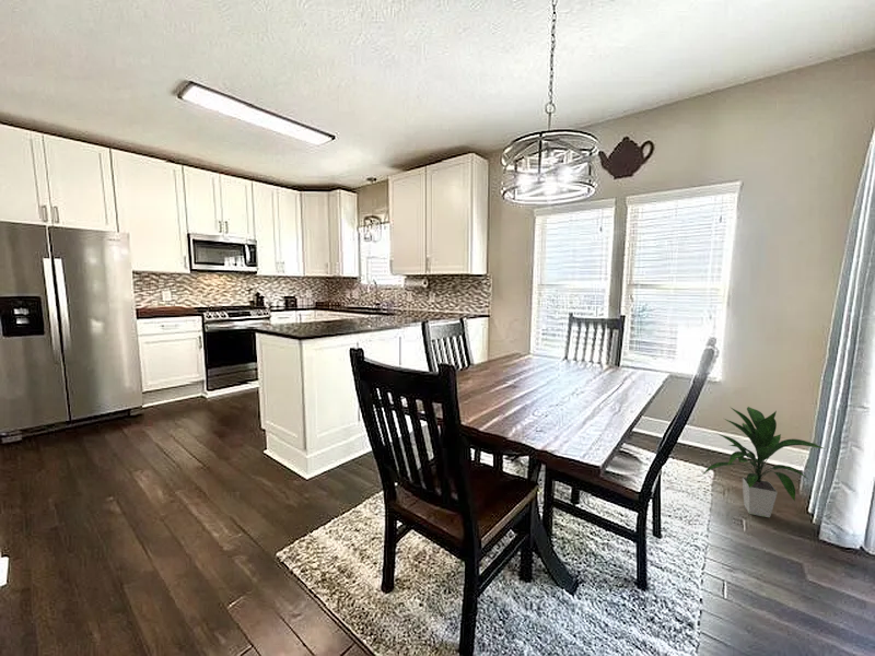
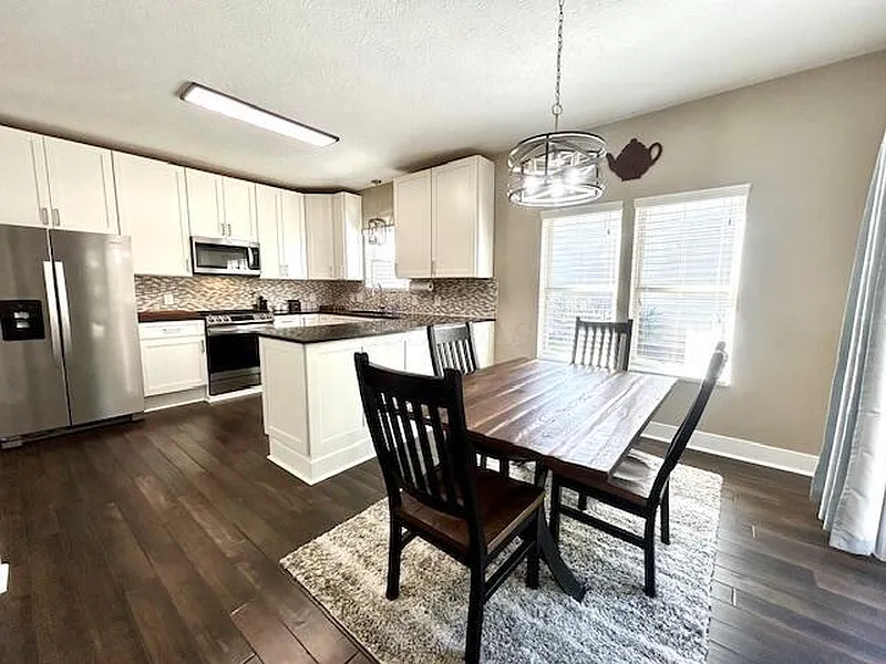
- indoor plant (756, 458)
